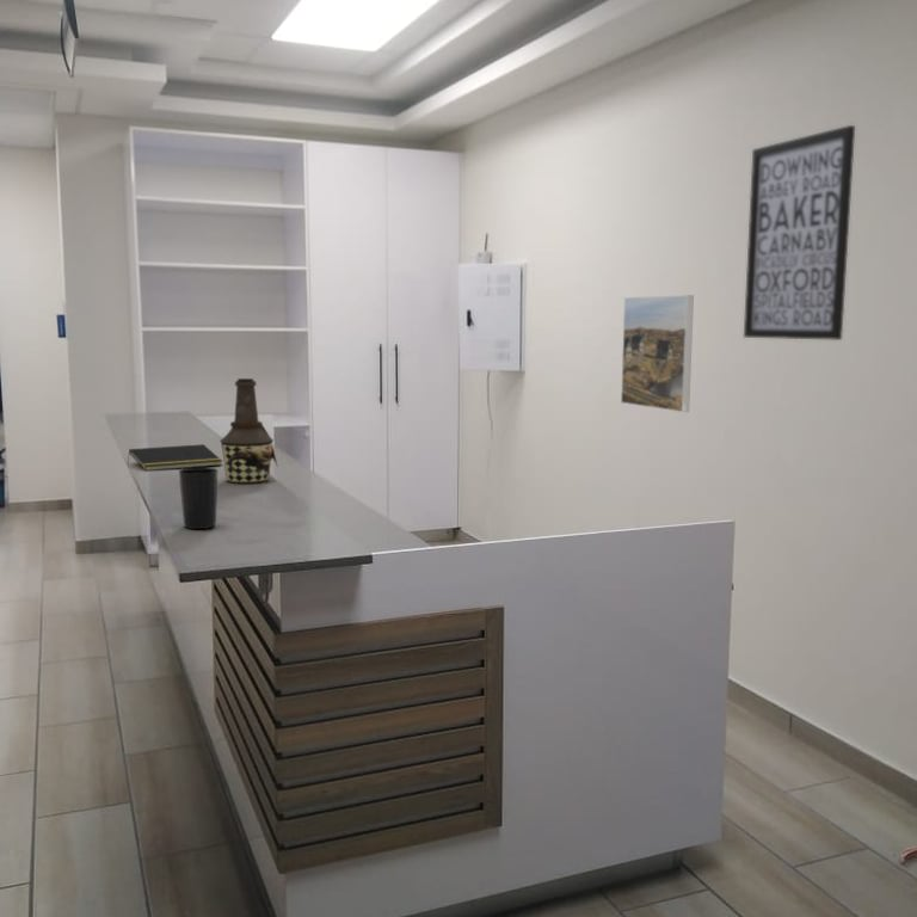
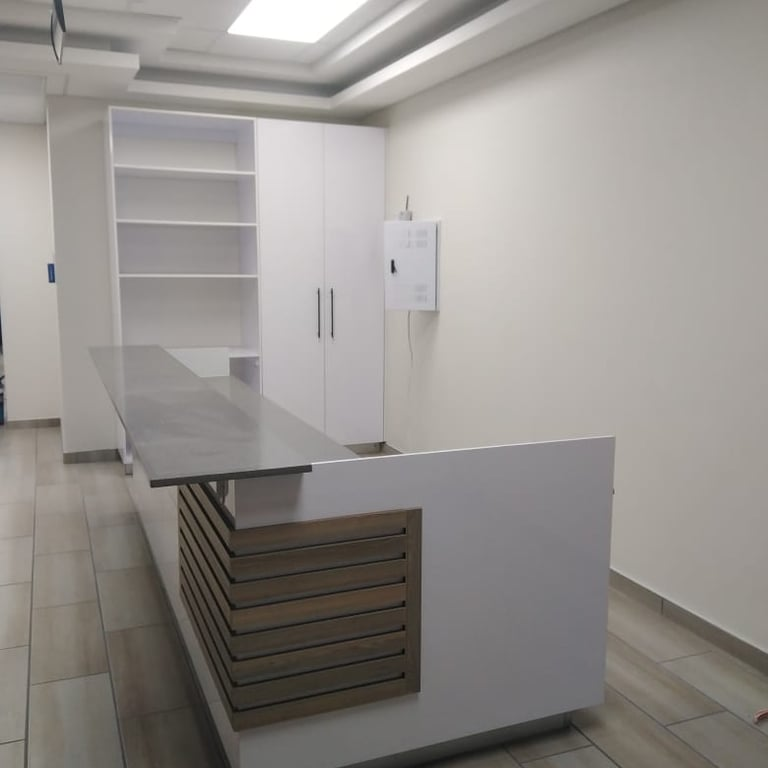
- cup (198, 498)
- wall art (794, 239)
- bottle (248, 430)
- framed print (654, 352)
- notepad (176, 456)
